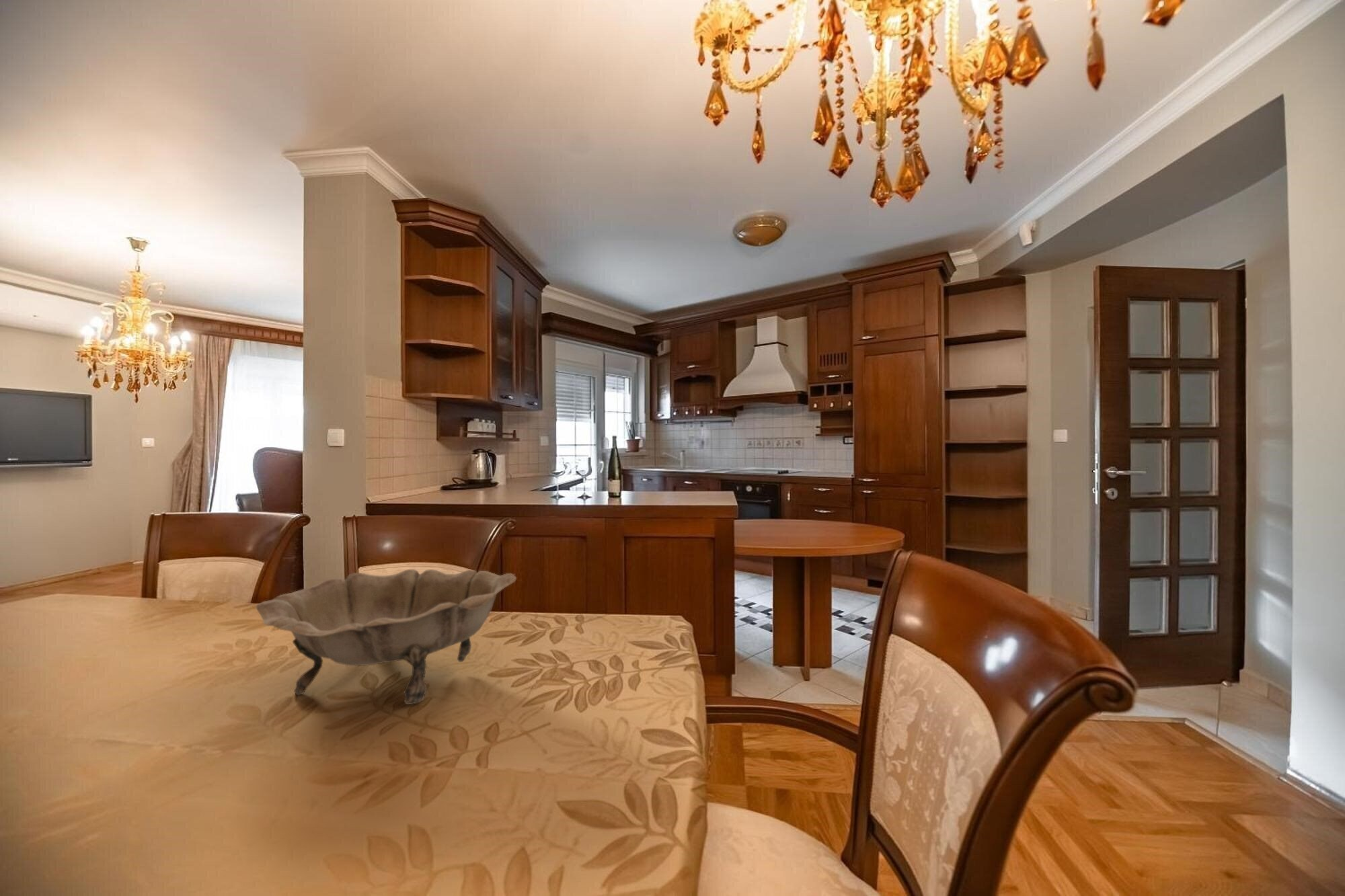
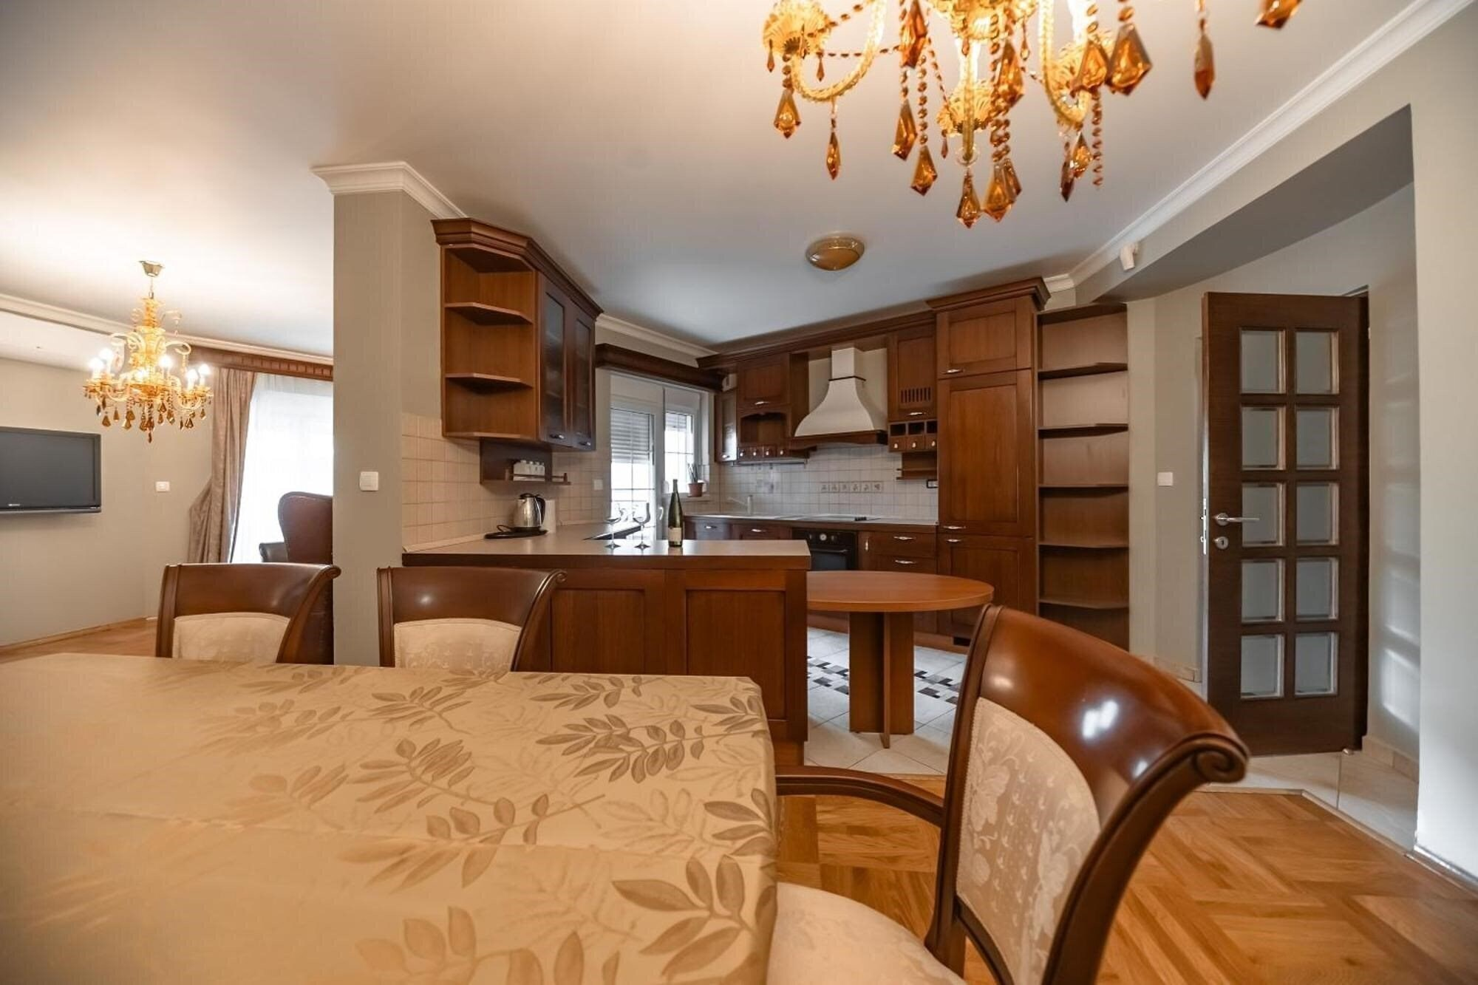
- decorative bowl (394, 627)
